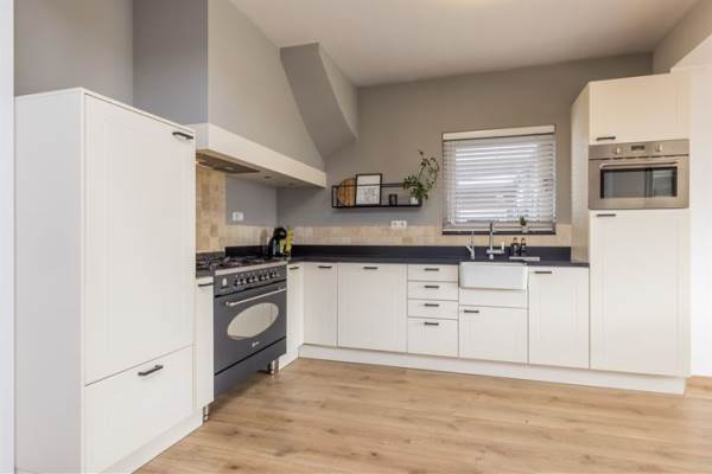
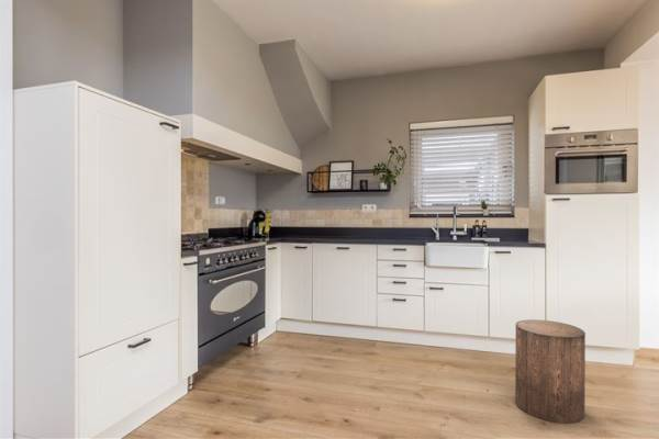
+ stool (548, 367)
